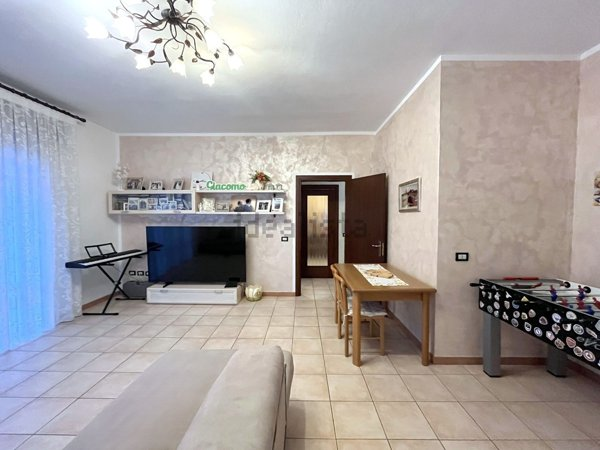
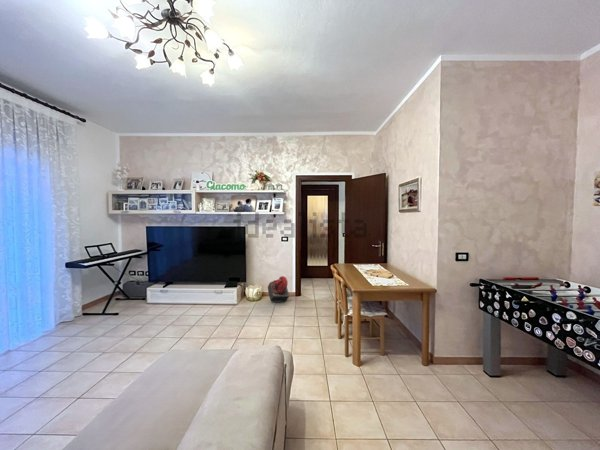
+ backpack (278, 287)
